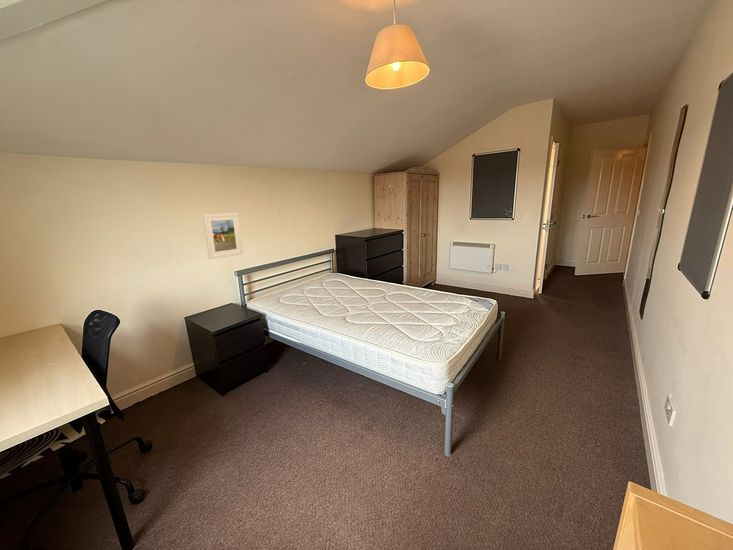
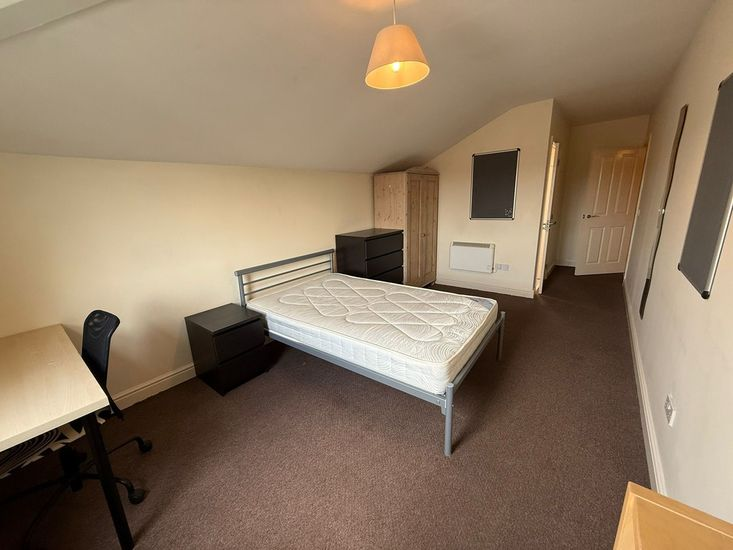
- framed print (223, 235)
